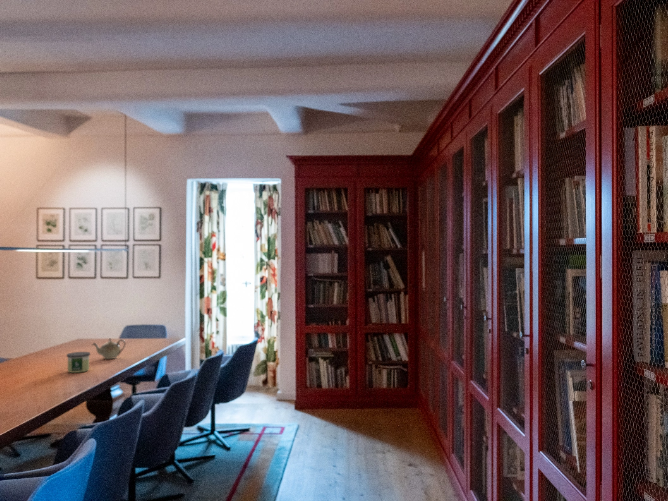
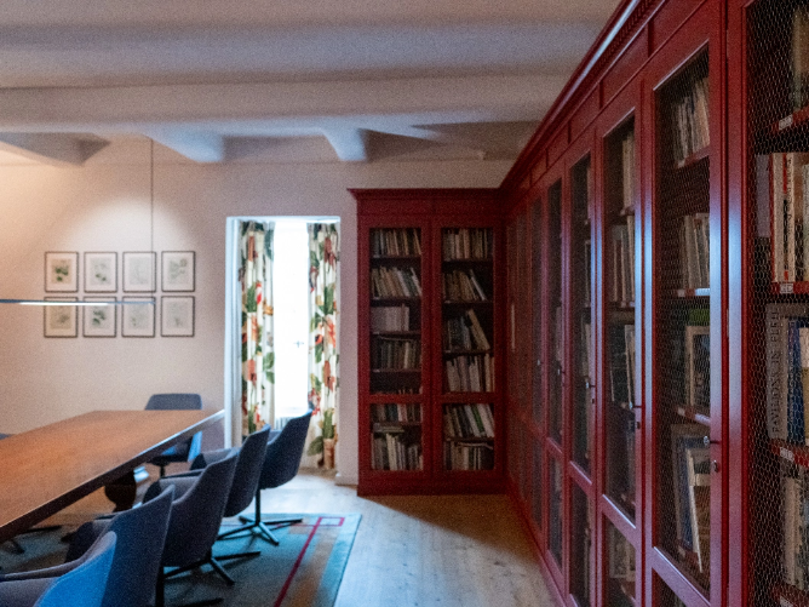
- candle (78, 362)
- teapot (108, 348)
